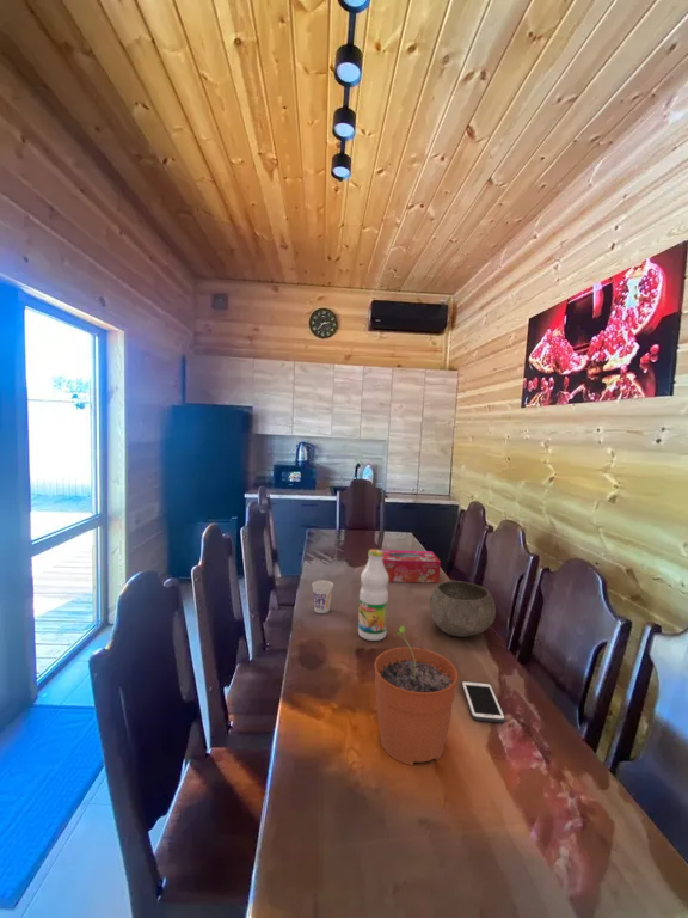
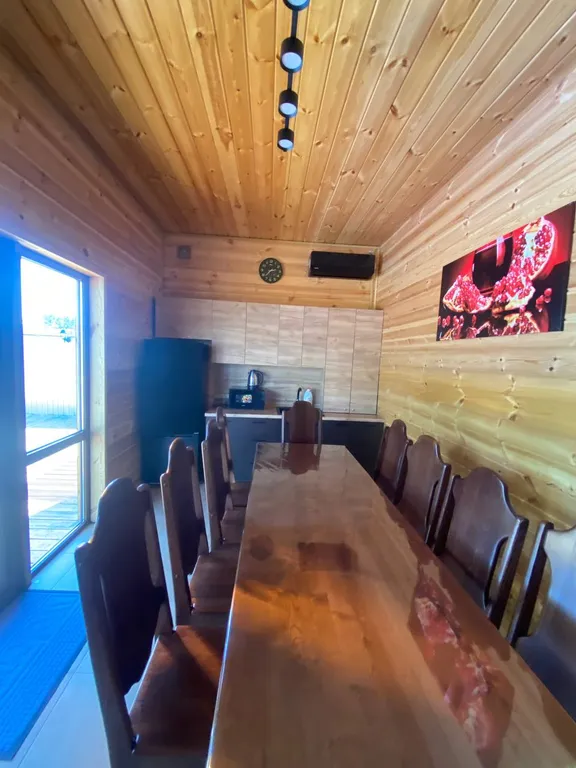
- bowl (461, 610)
- tissue box (404, 565)
- cell phone (481, 700)
- cup (321, 596)
- bottle (374, 593)
- plant pot (413, 686)
